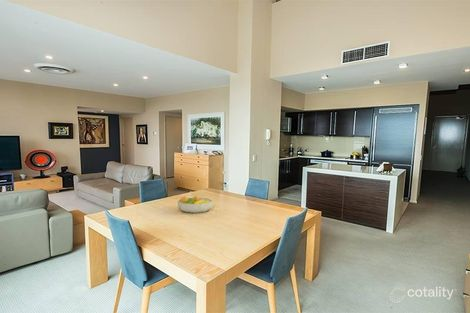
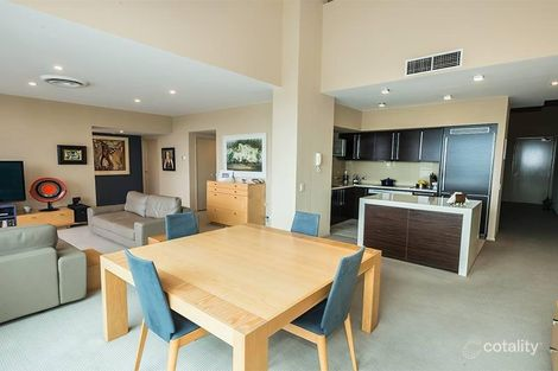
- fruit bowl (195, 203)
